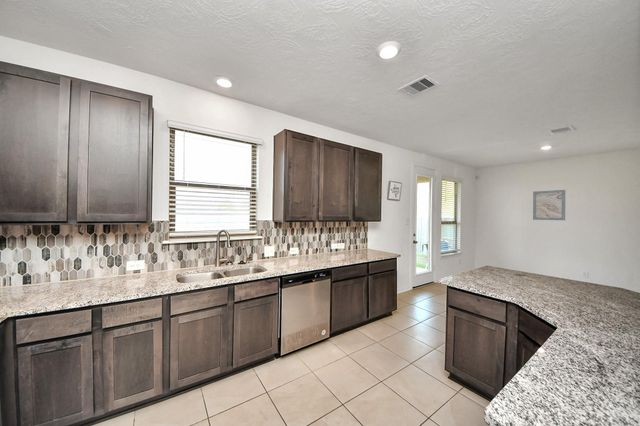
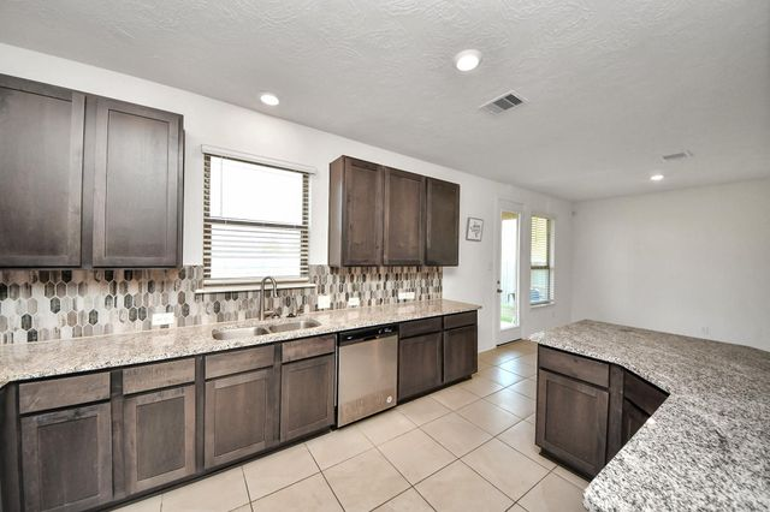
- wall art (548, 205)
